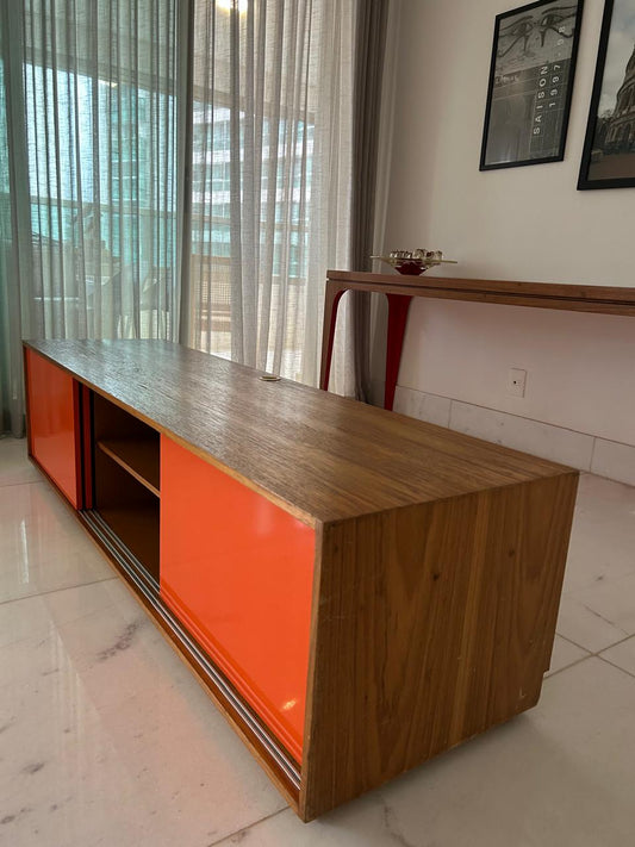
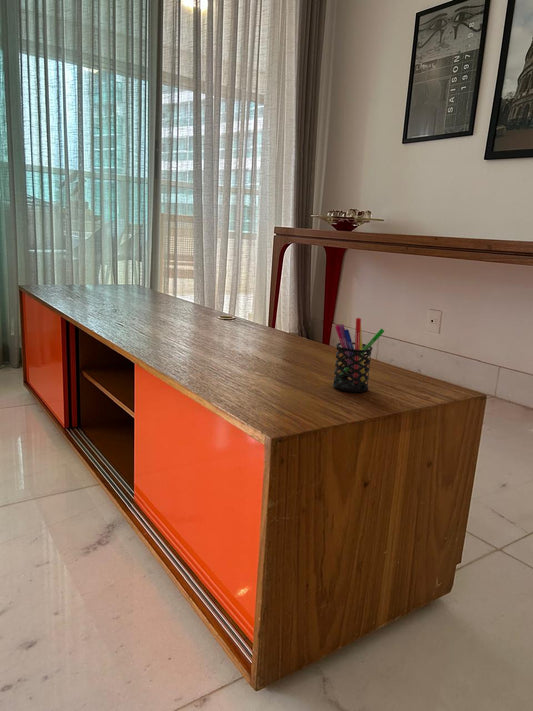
+ pen holder (358, 352)
